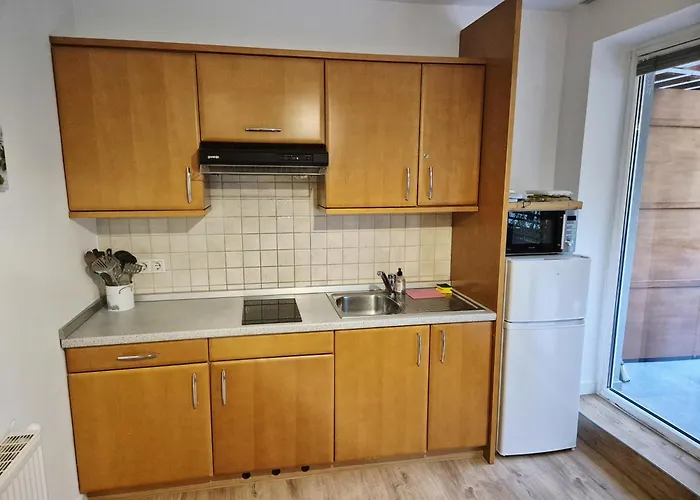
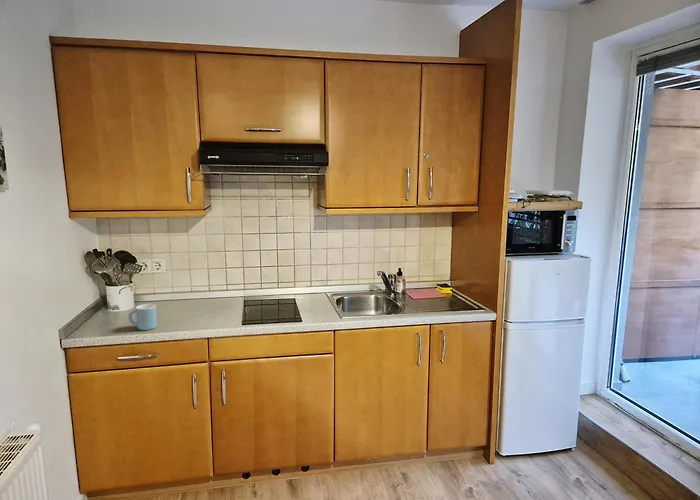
+ mug (142, 317)
